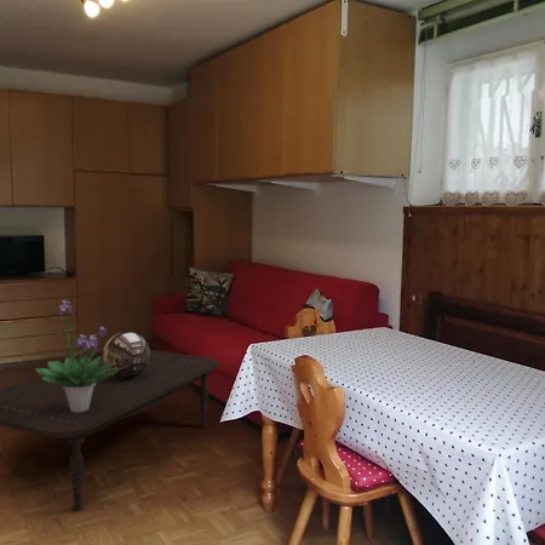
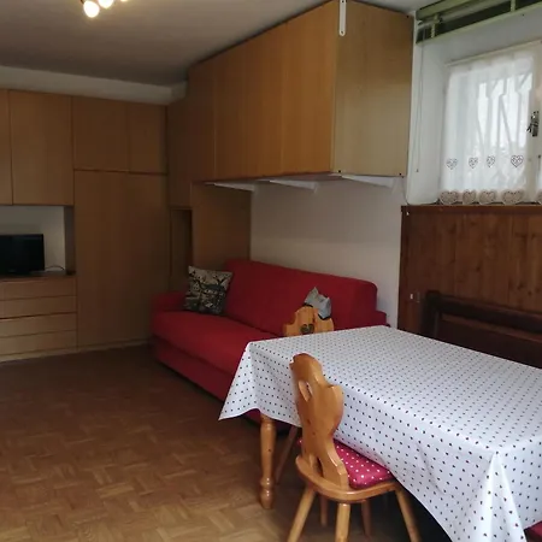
- decorative bowl (126, 356)
- coffee table (104, 415)
- potted plant (75, 358)
